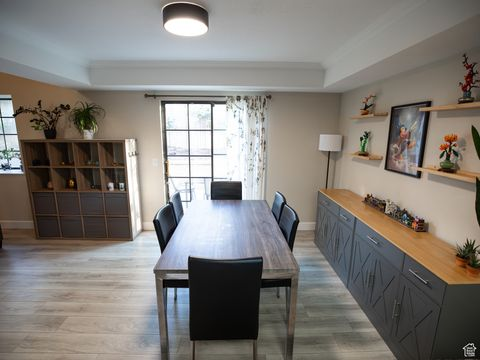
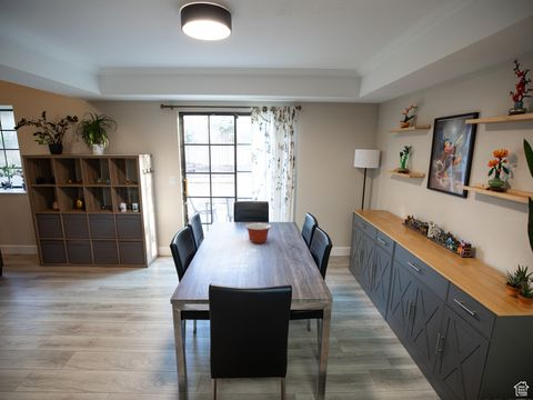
+ mixing bowl (258, 233)
